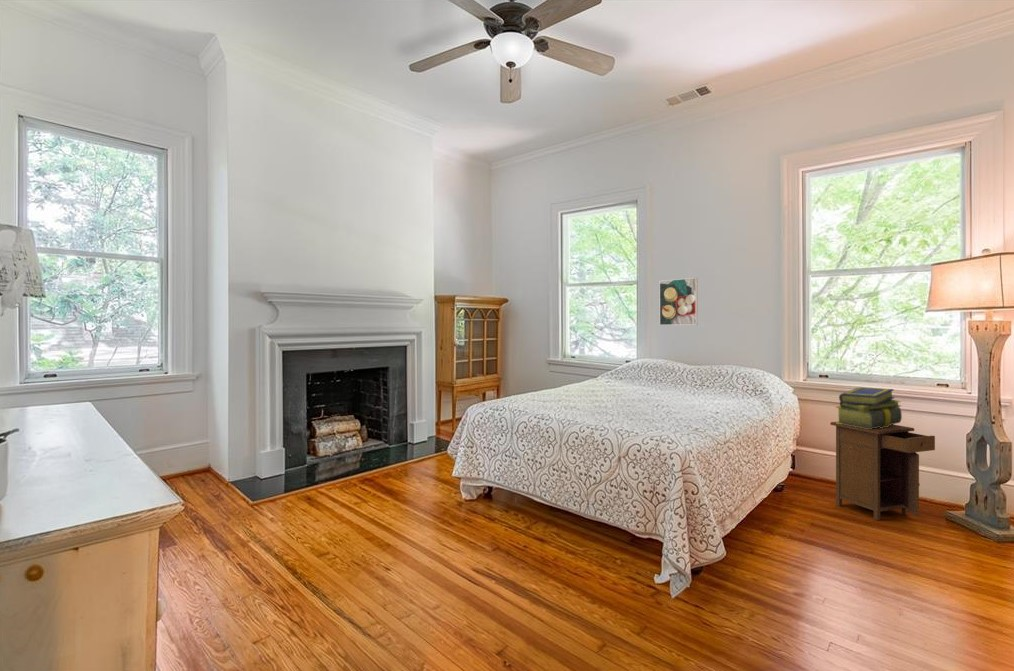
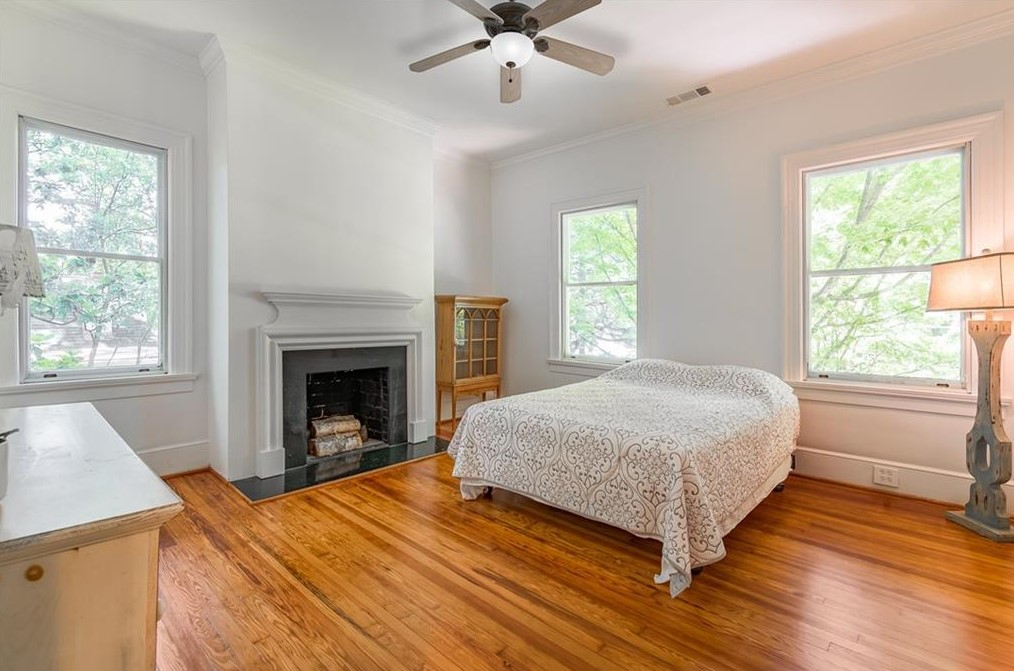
- stack of books (868, 406)
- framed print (678, 302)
- nightstand (882, 470)
